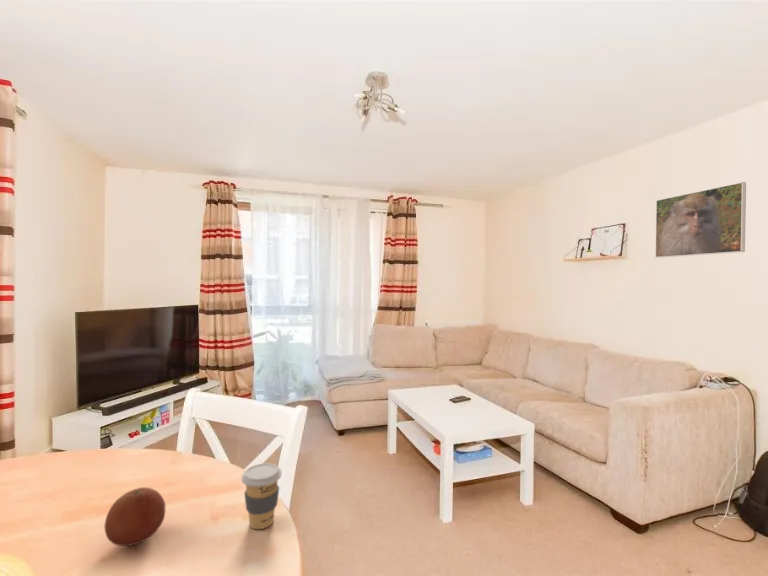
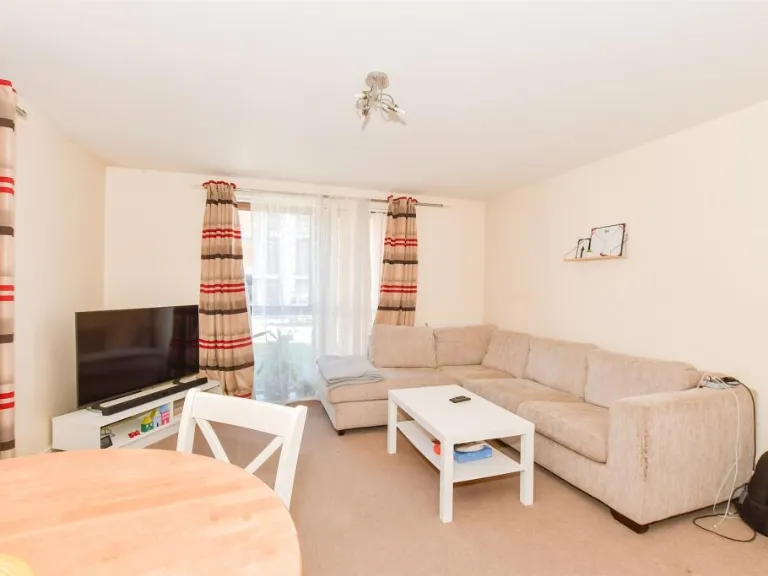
- coffee cup (261, 496)
- fruit (136, 514)
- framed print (696, 223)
